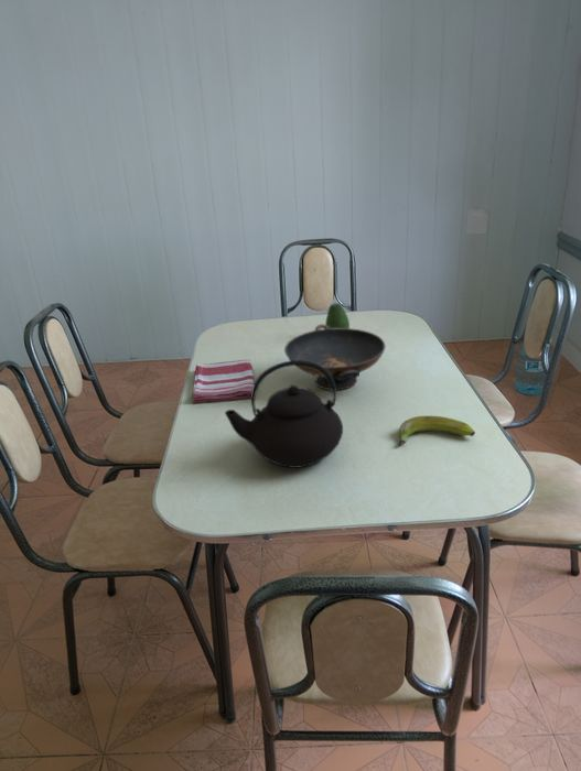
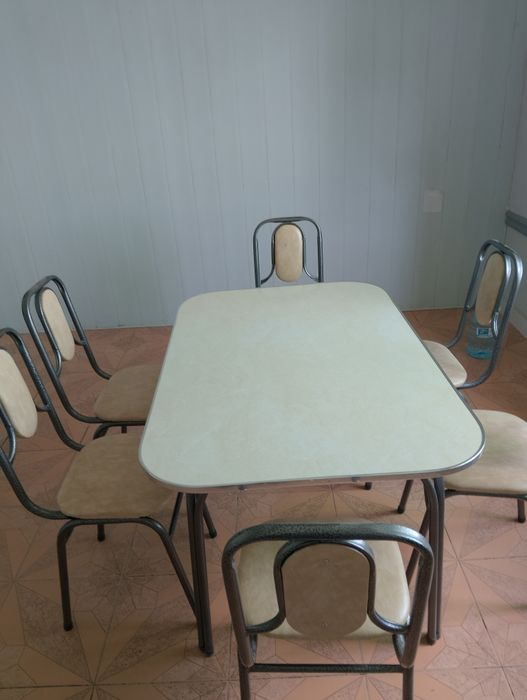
- banana (431, 428)
- dish towel (223, 379)
- teapot (283, 409)
- decorative bowl (335, 363)
- fruit (337, 321)
